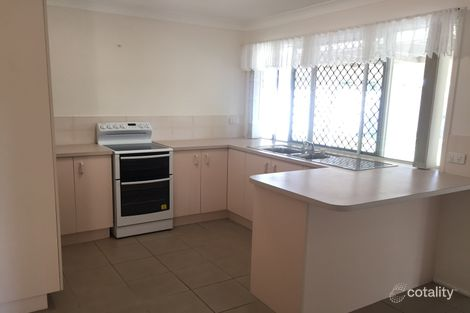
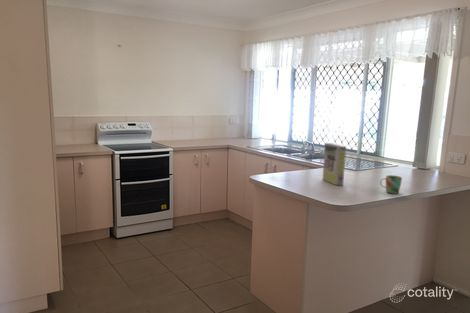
+ cereal box (333, 163)
+ mug (390, 184)
